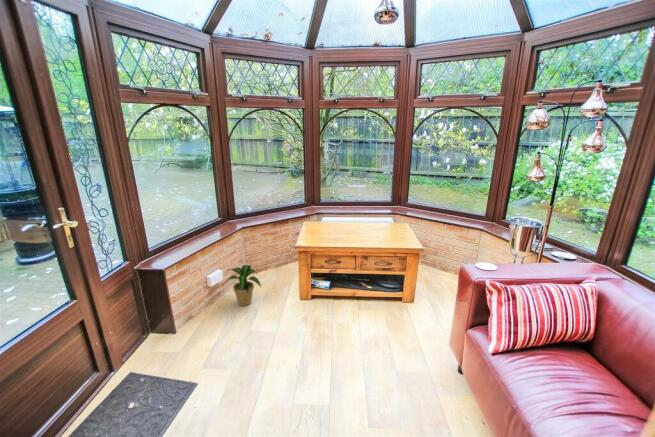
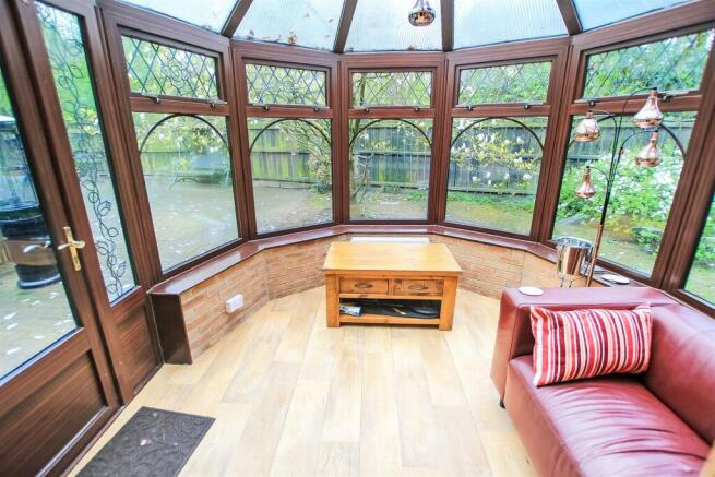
- potted plant (243, 286)
